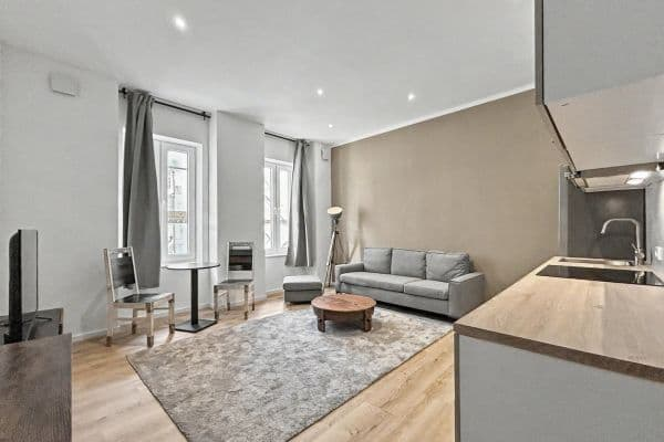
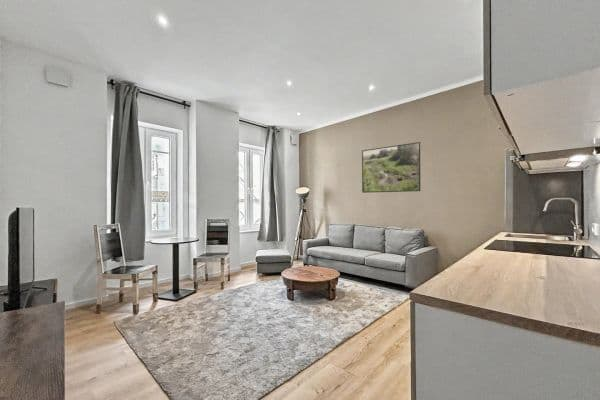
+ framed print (389, 169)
